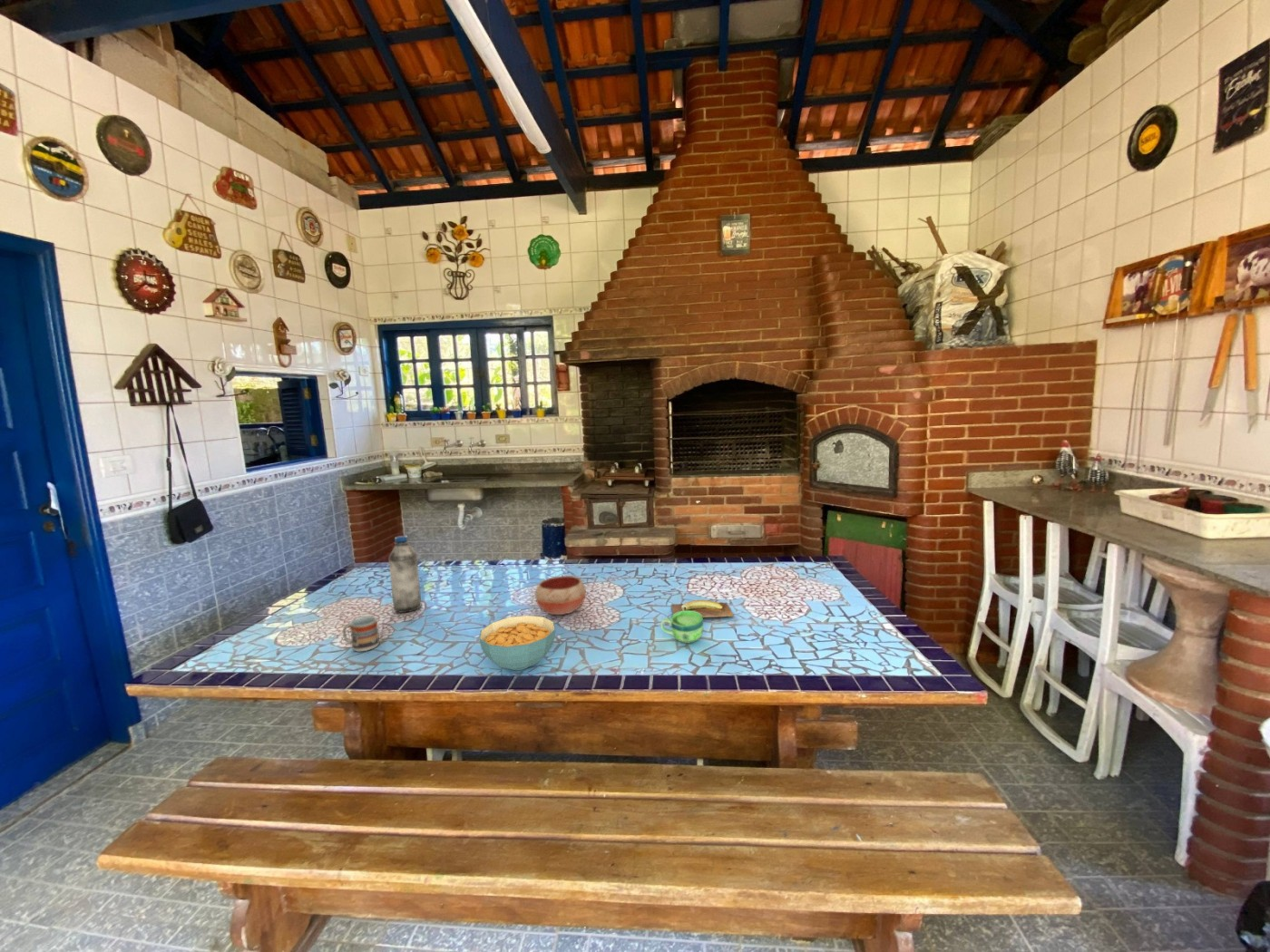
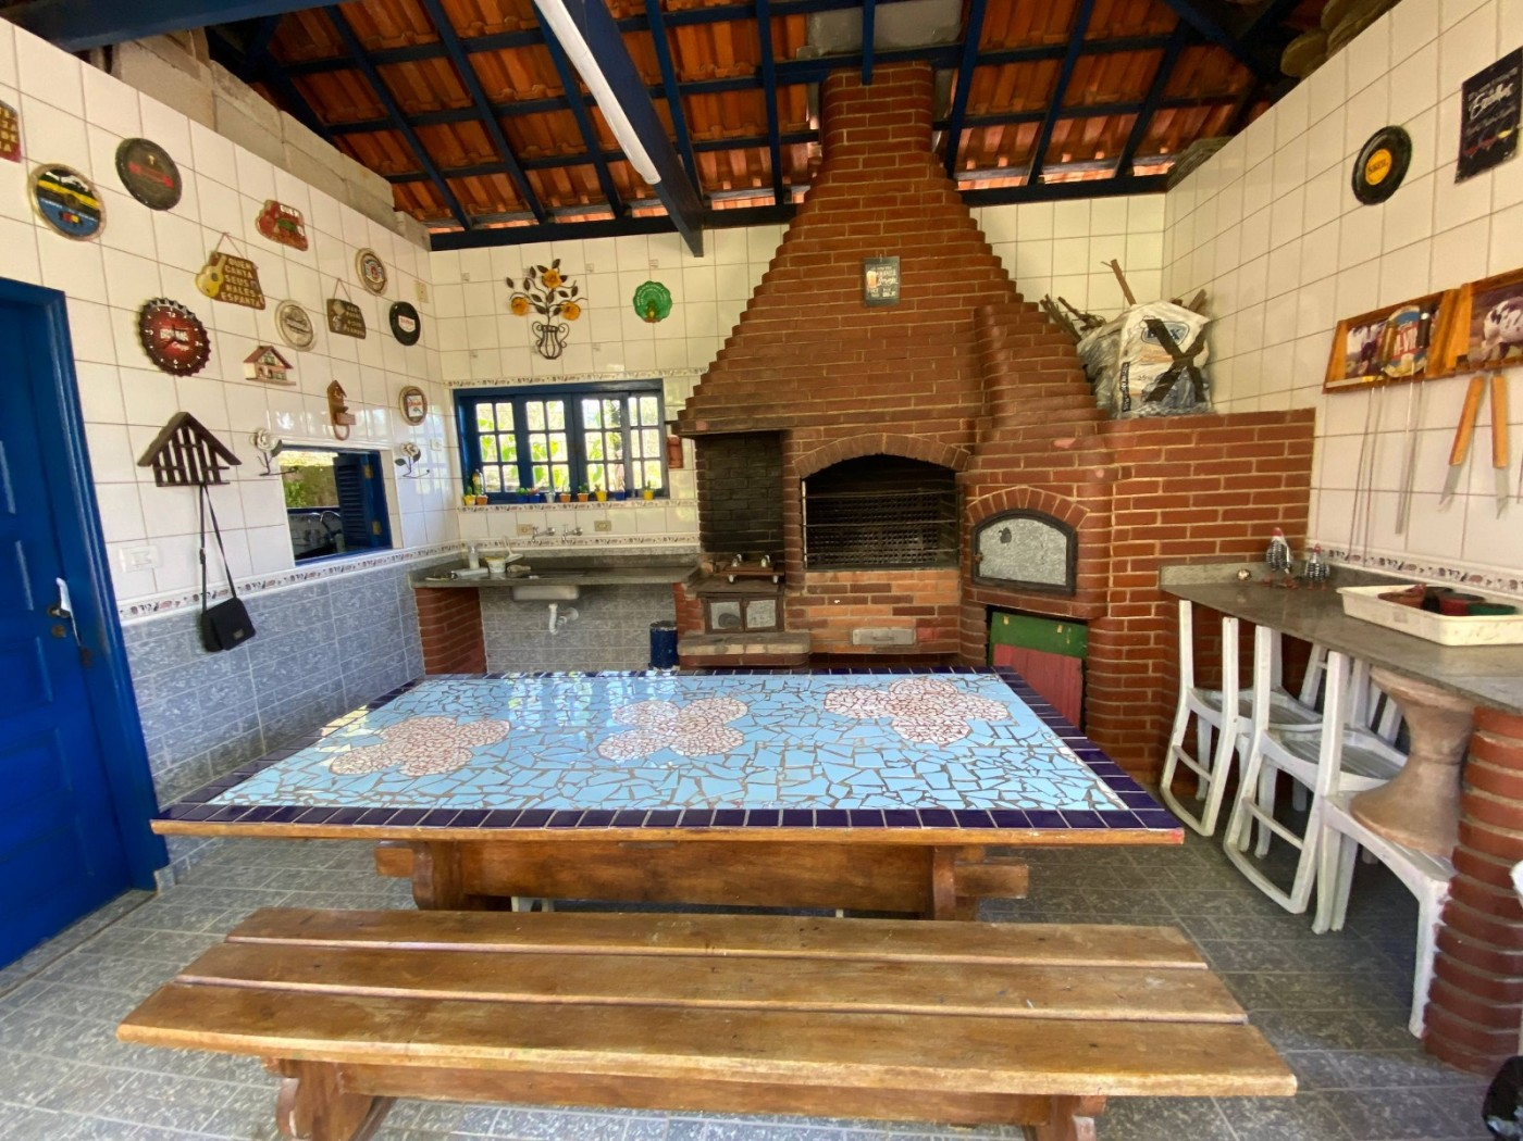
- cup (682, 628)
- bowl (561, 597)
- water bottle (404, 572)
- cup (359, 633)
- banana (701, 607)
- cereal bowl (519, 647)
